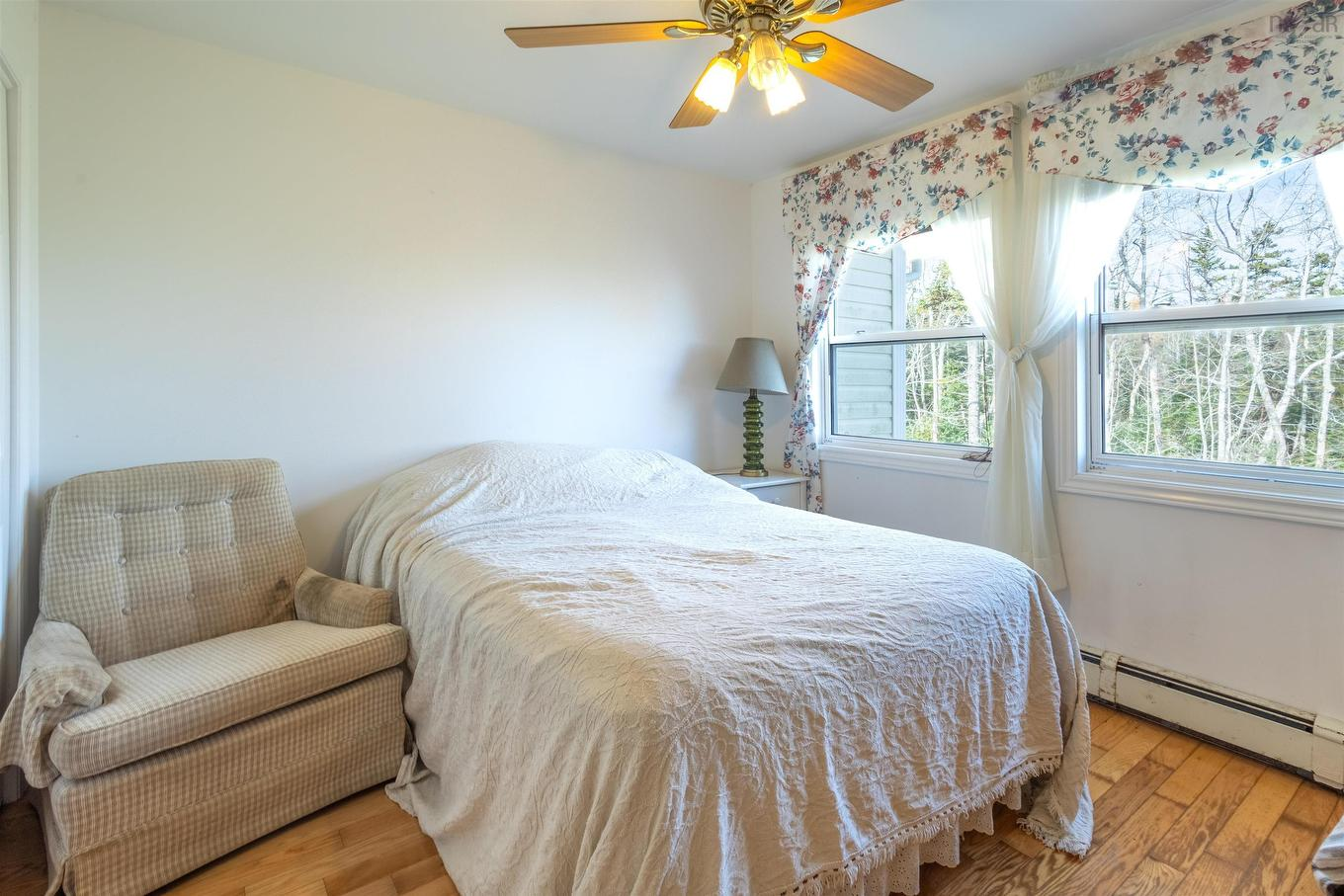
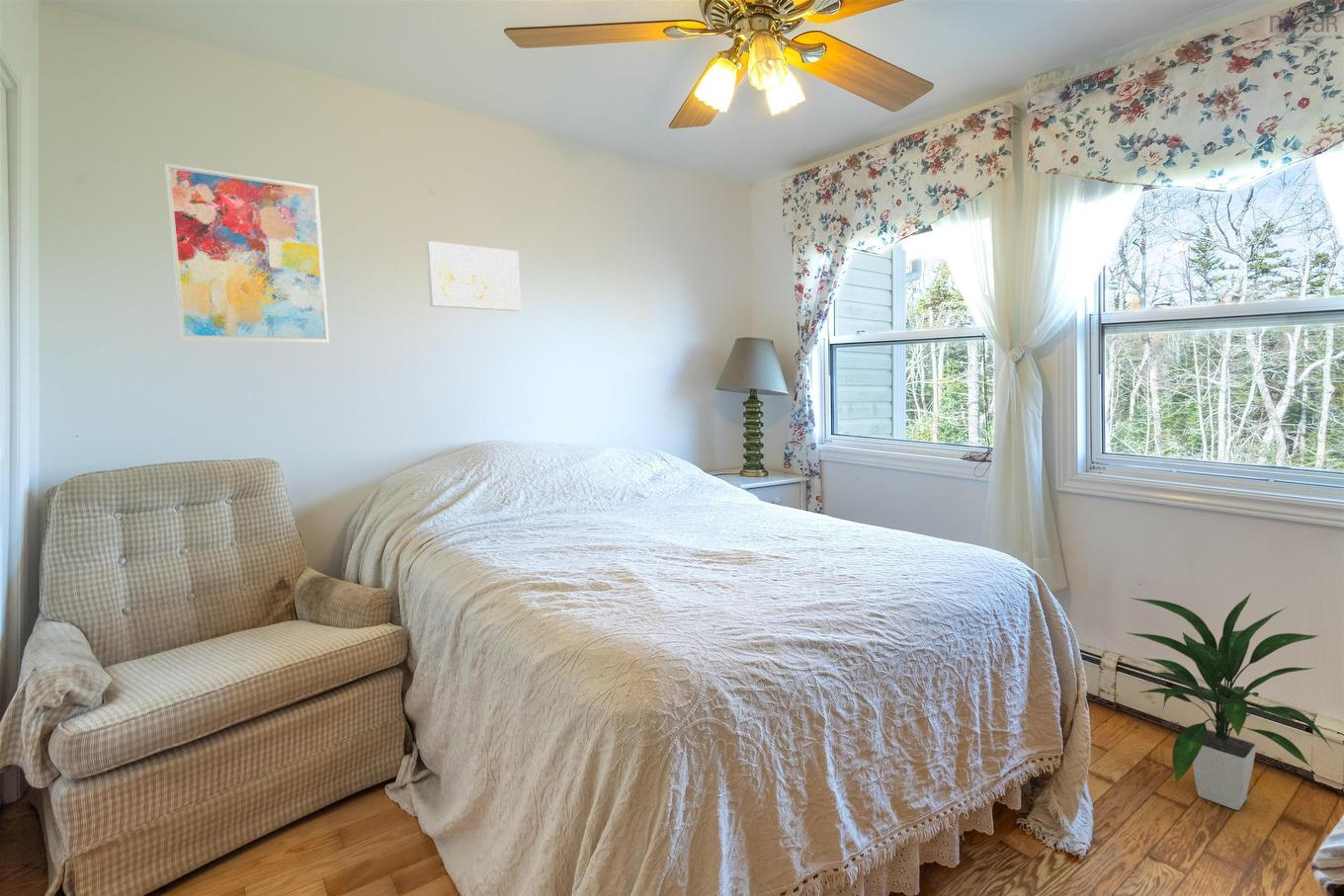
+ indoor plant (1217, 694)
+ wall art (252, 259)
+ wall art (475, 278)
